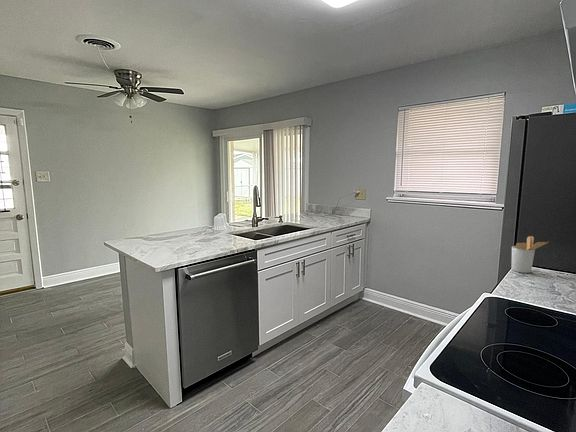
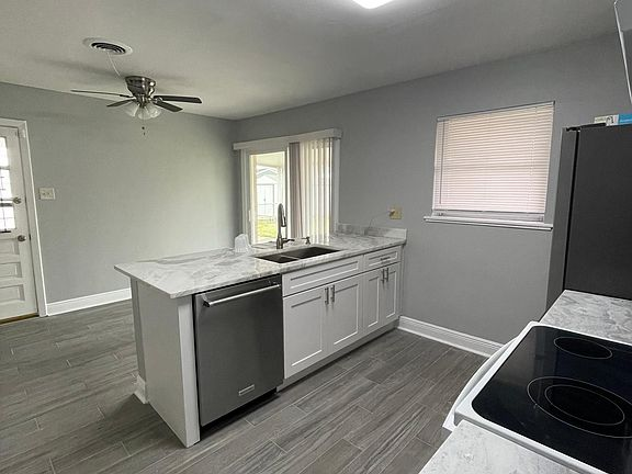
- utensil holder (528, 254)
